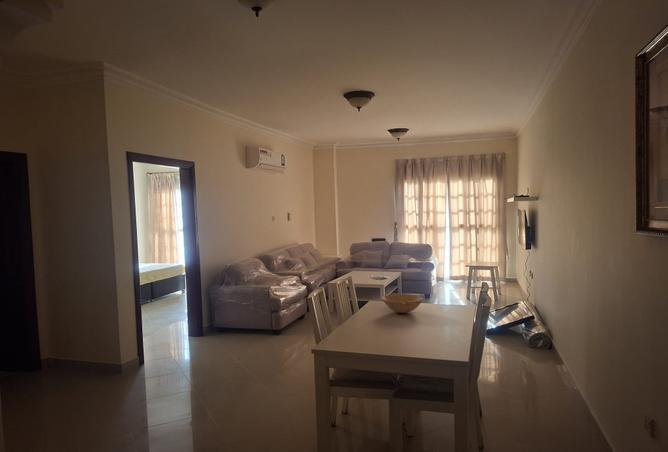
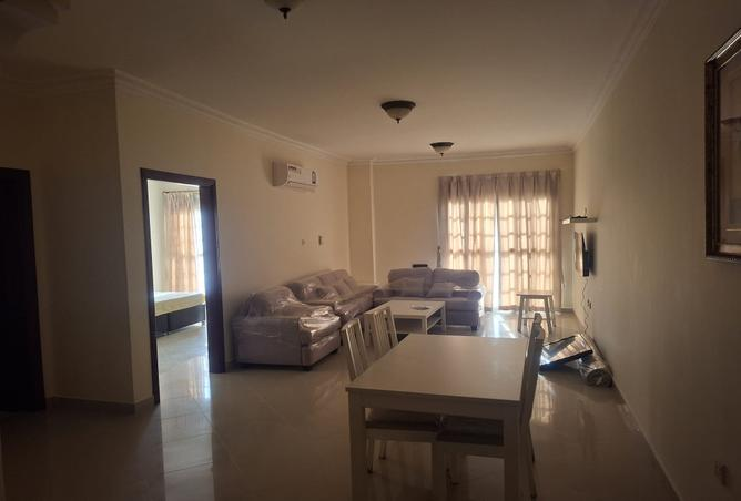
- bowl (402, 304)
